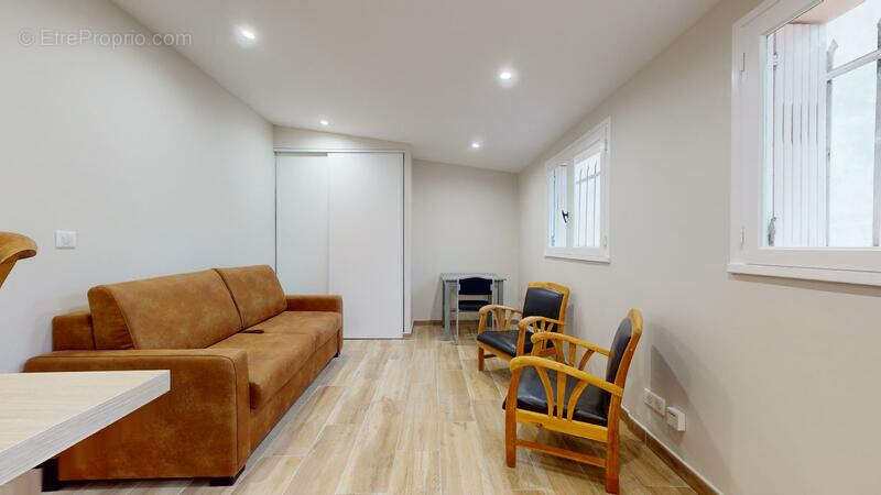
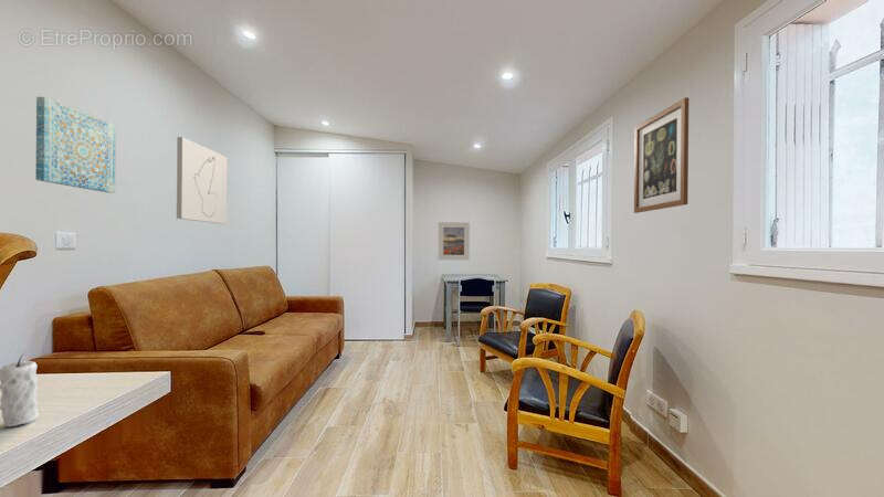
+ wall art (203, 184)
+ candle (18, 387)
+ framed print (453, 241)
+ wall art (657, 161)
+ wall art (80, 149)
